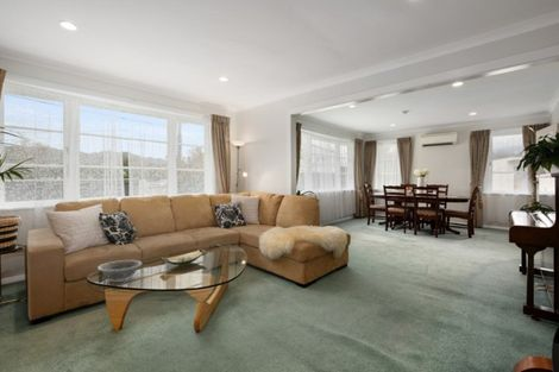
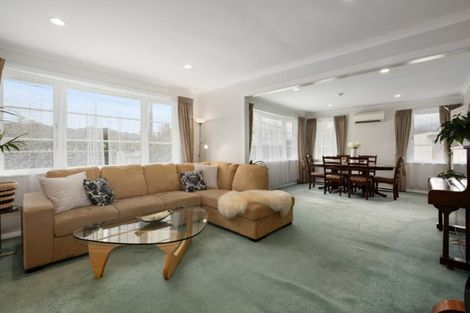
- decorative bowl (120, 271)
